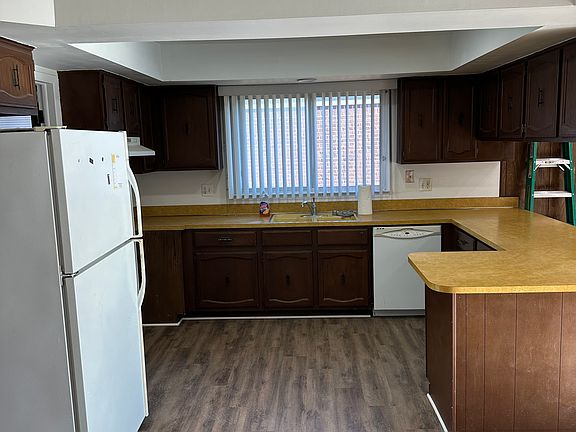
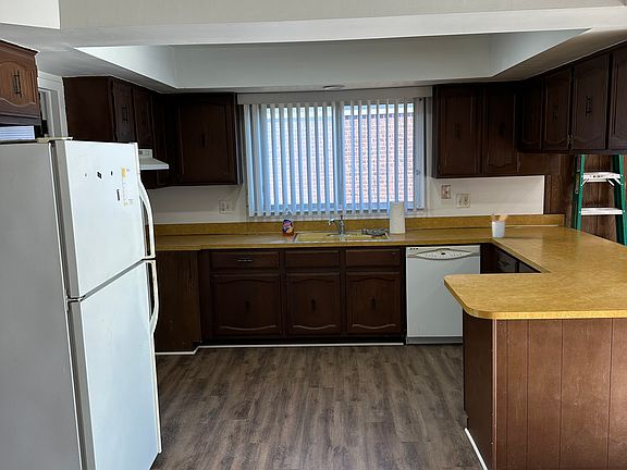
+ utensil holder (500, 224)
